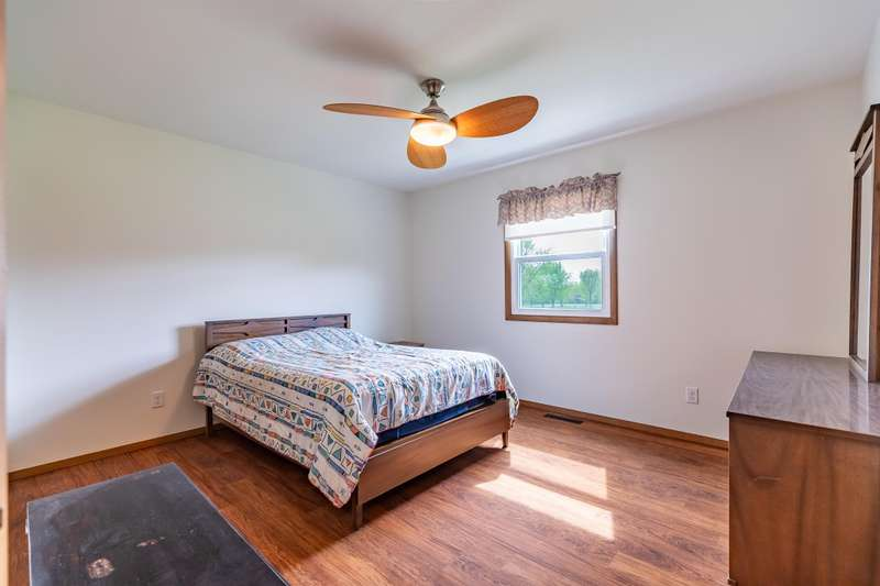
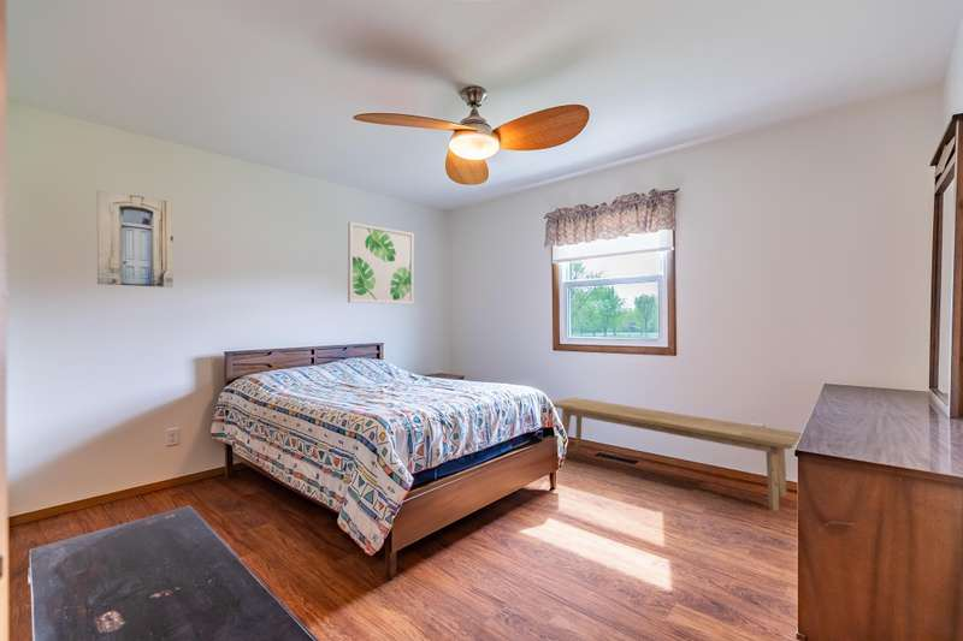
+ wall art (136, 241)
+ bench (662, 432)
+ wall art (383, 265)
